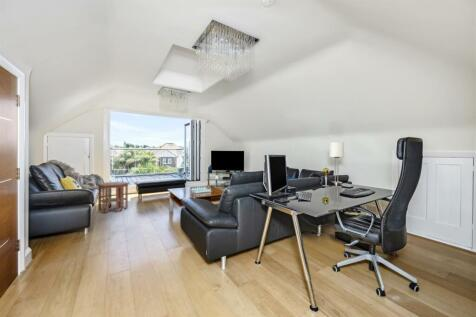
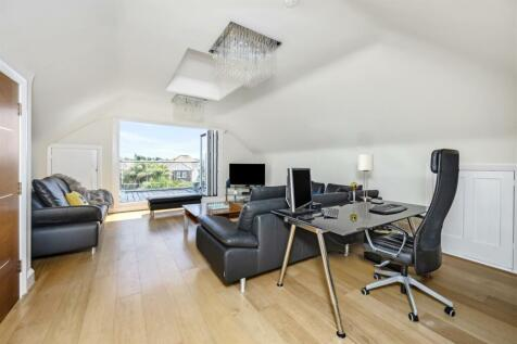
- side table (113, 198)
